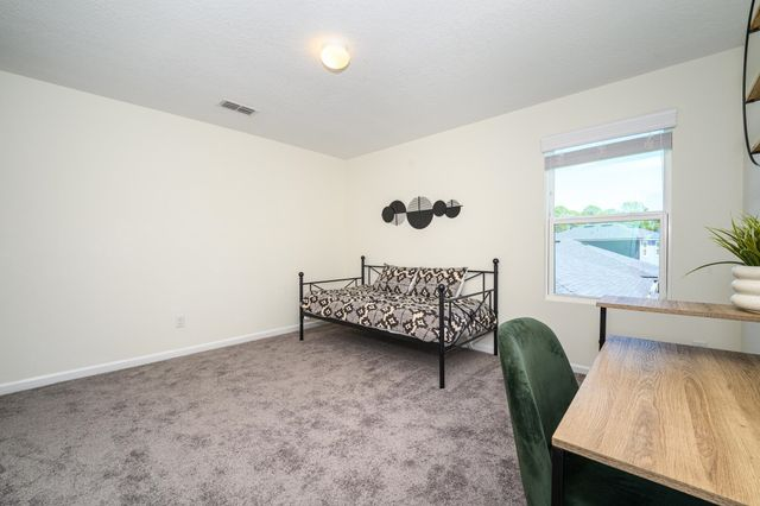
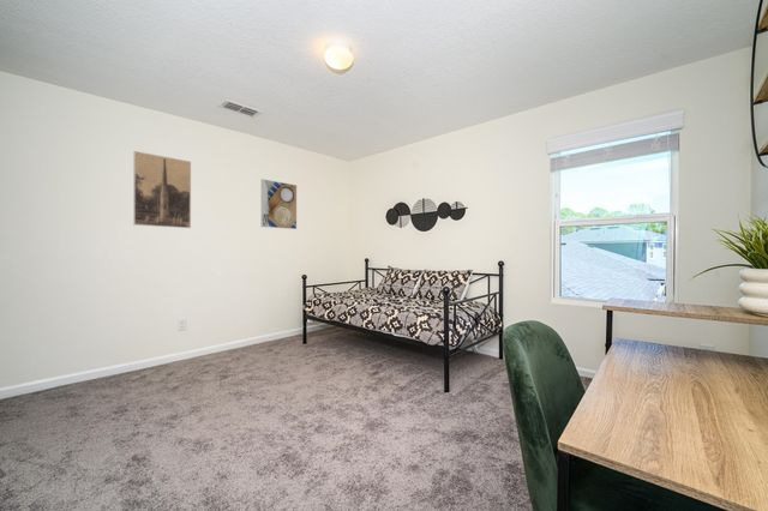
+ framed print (163, 191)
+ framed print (280, 205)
